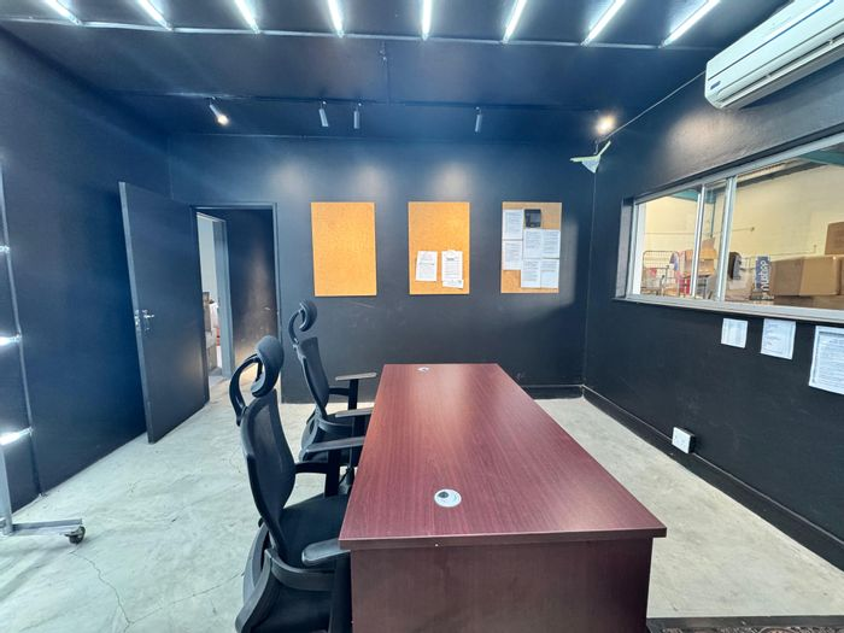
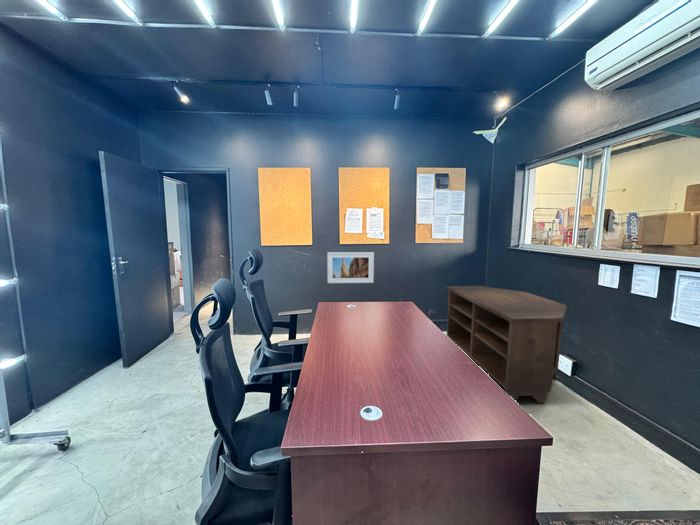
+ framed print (350, 267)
+ tv stand (505, 333)
